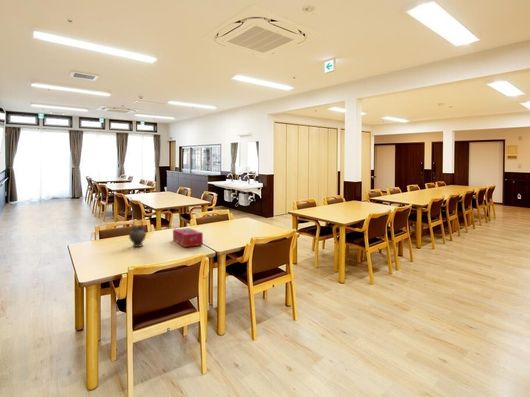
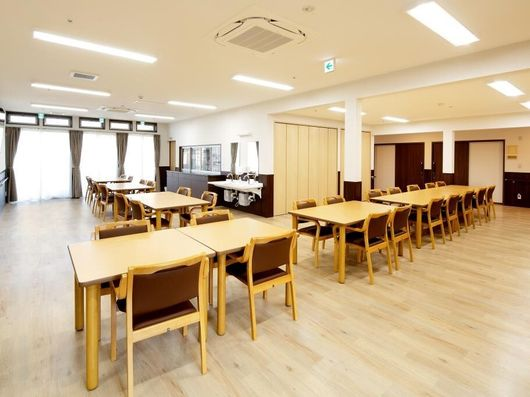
- teapot (139, 232)
- tissue box (187, 237)
